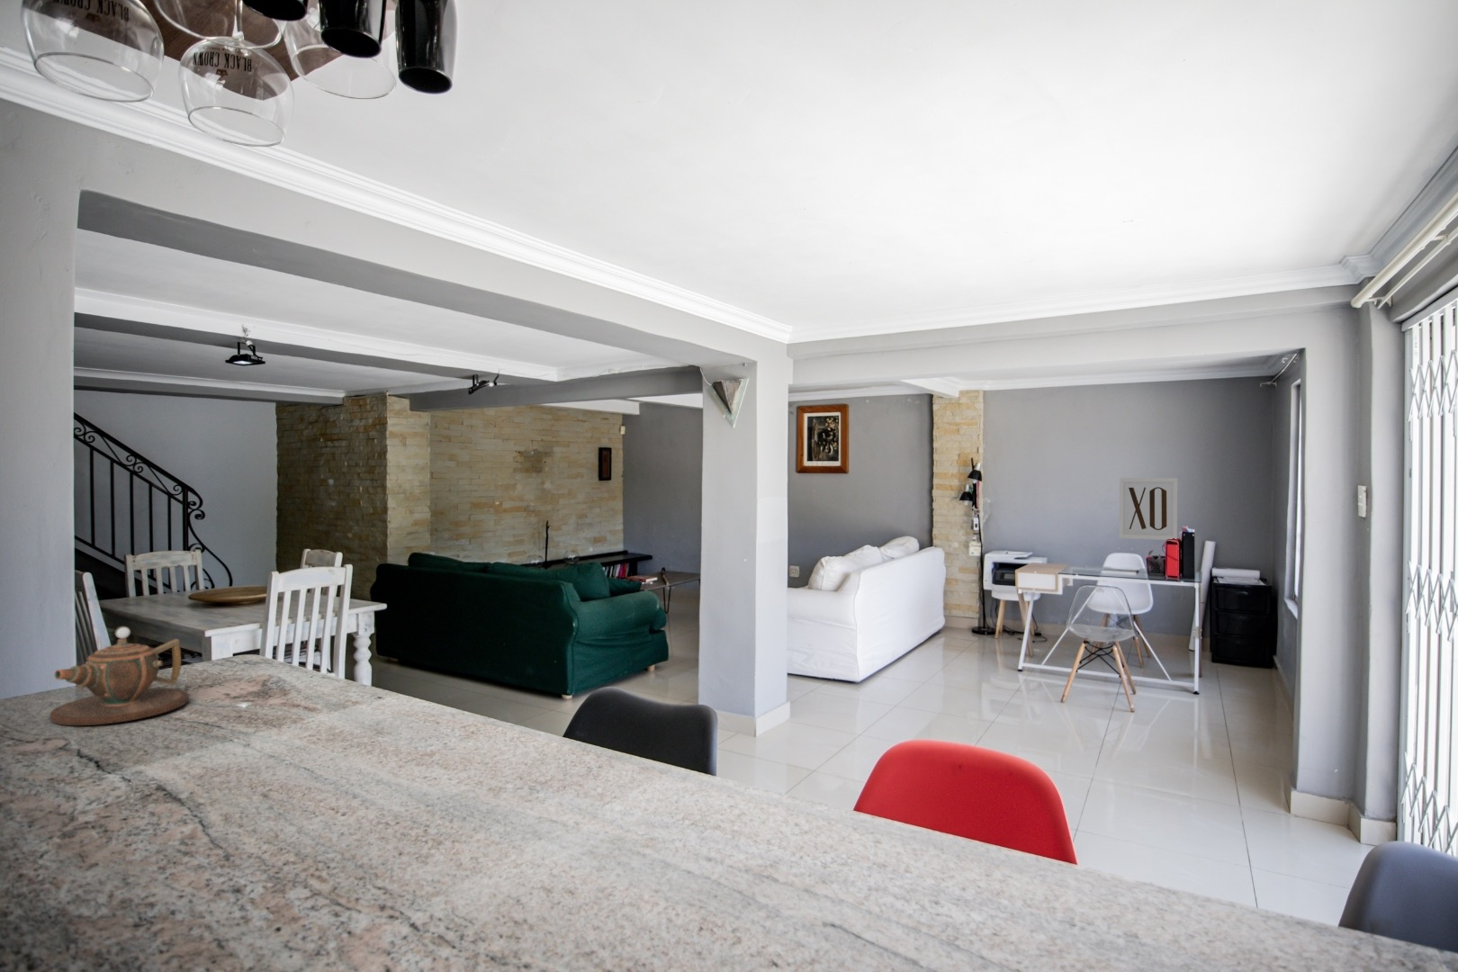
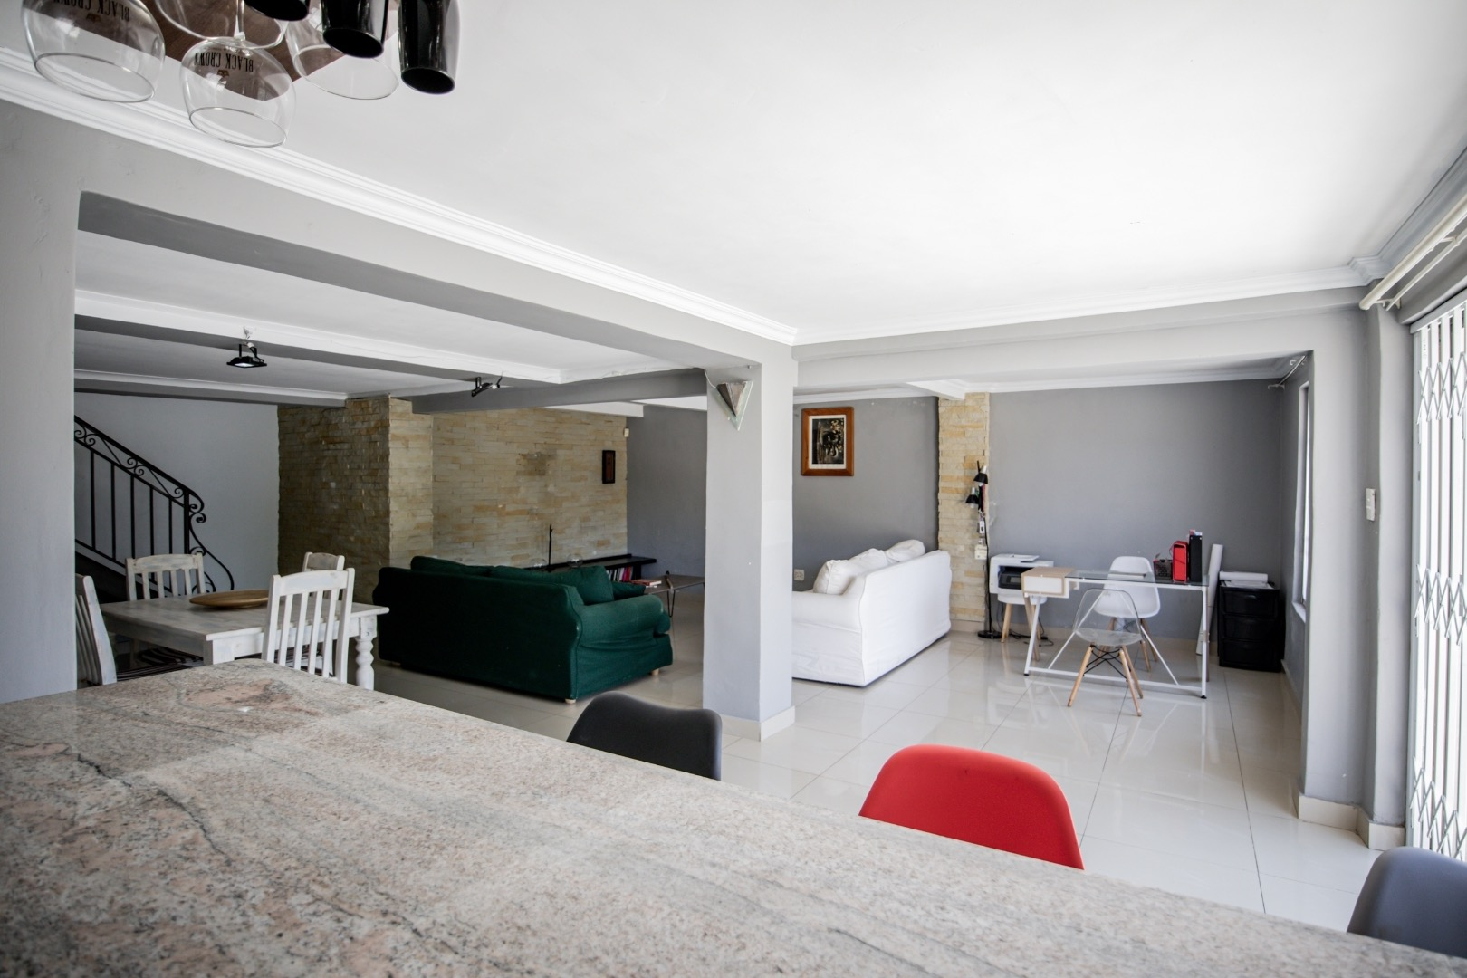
- wall art (1148, 509)
- teapot (123, 667)
